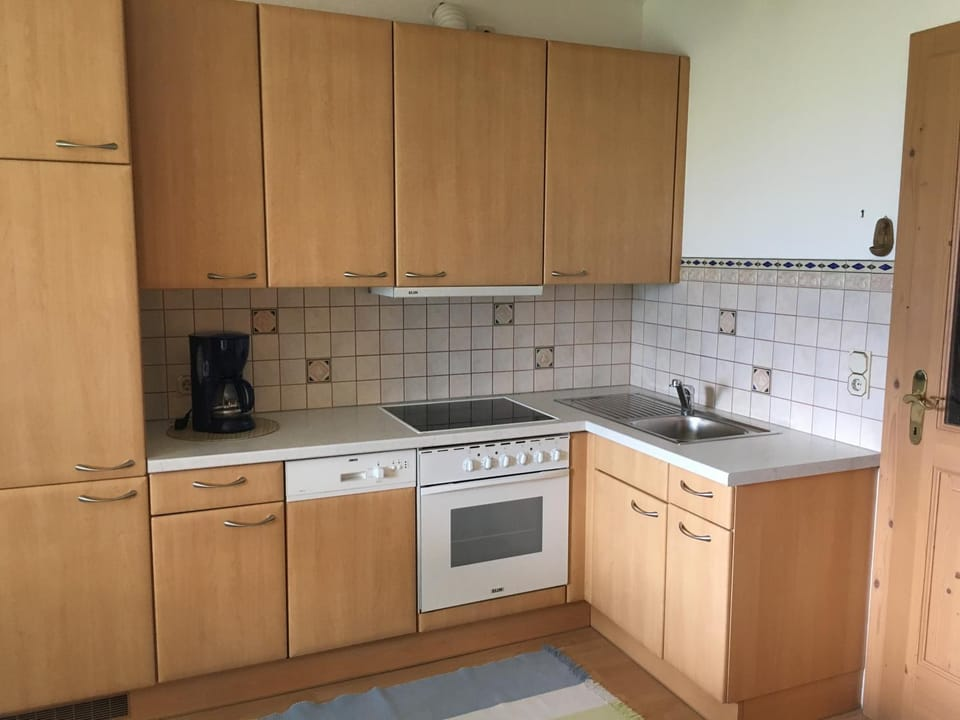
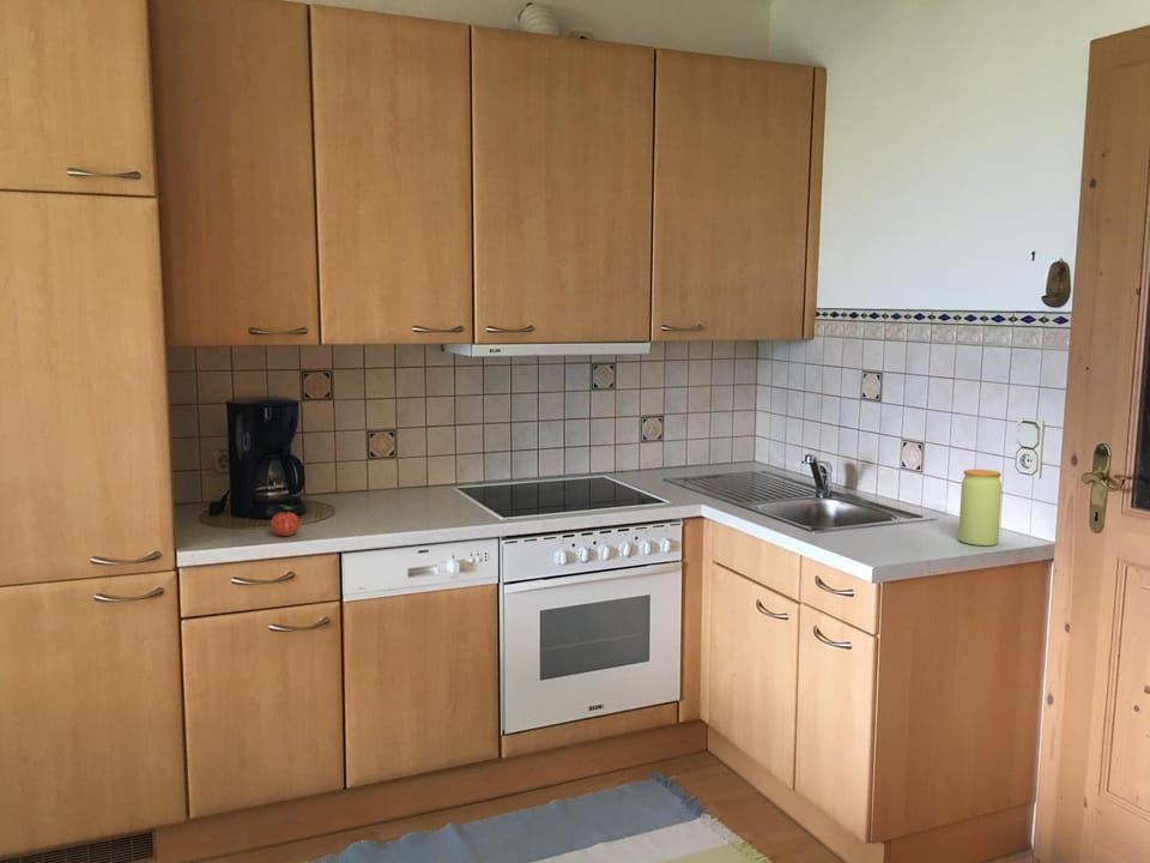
+ jar (980, 506)
+ apple (285, 519)
